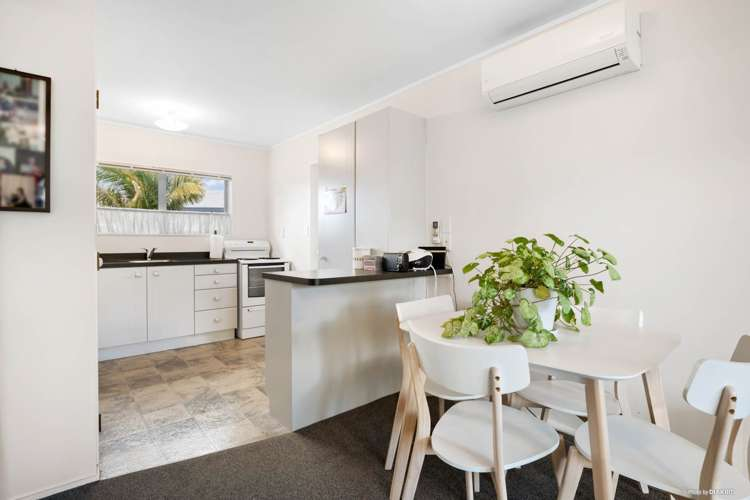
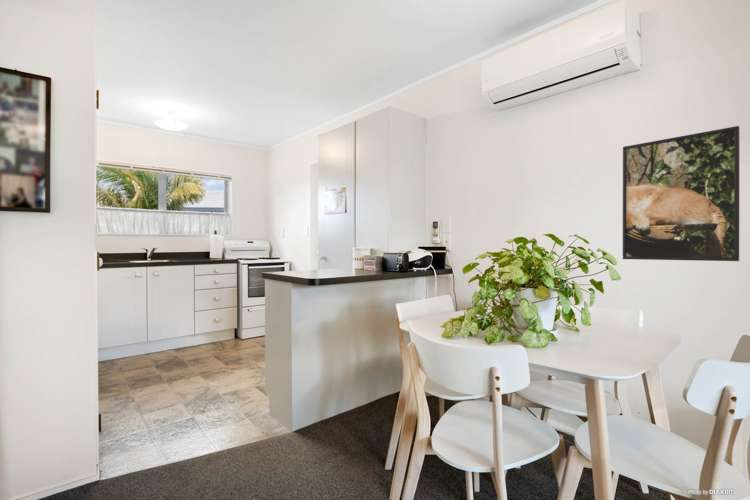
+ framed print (675, 198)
